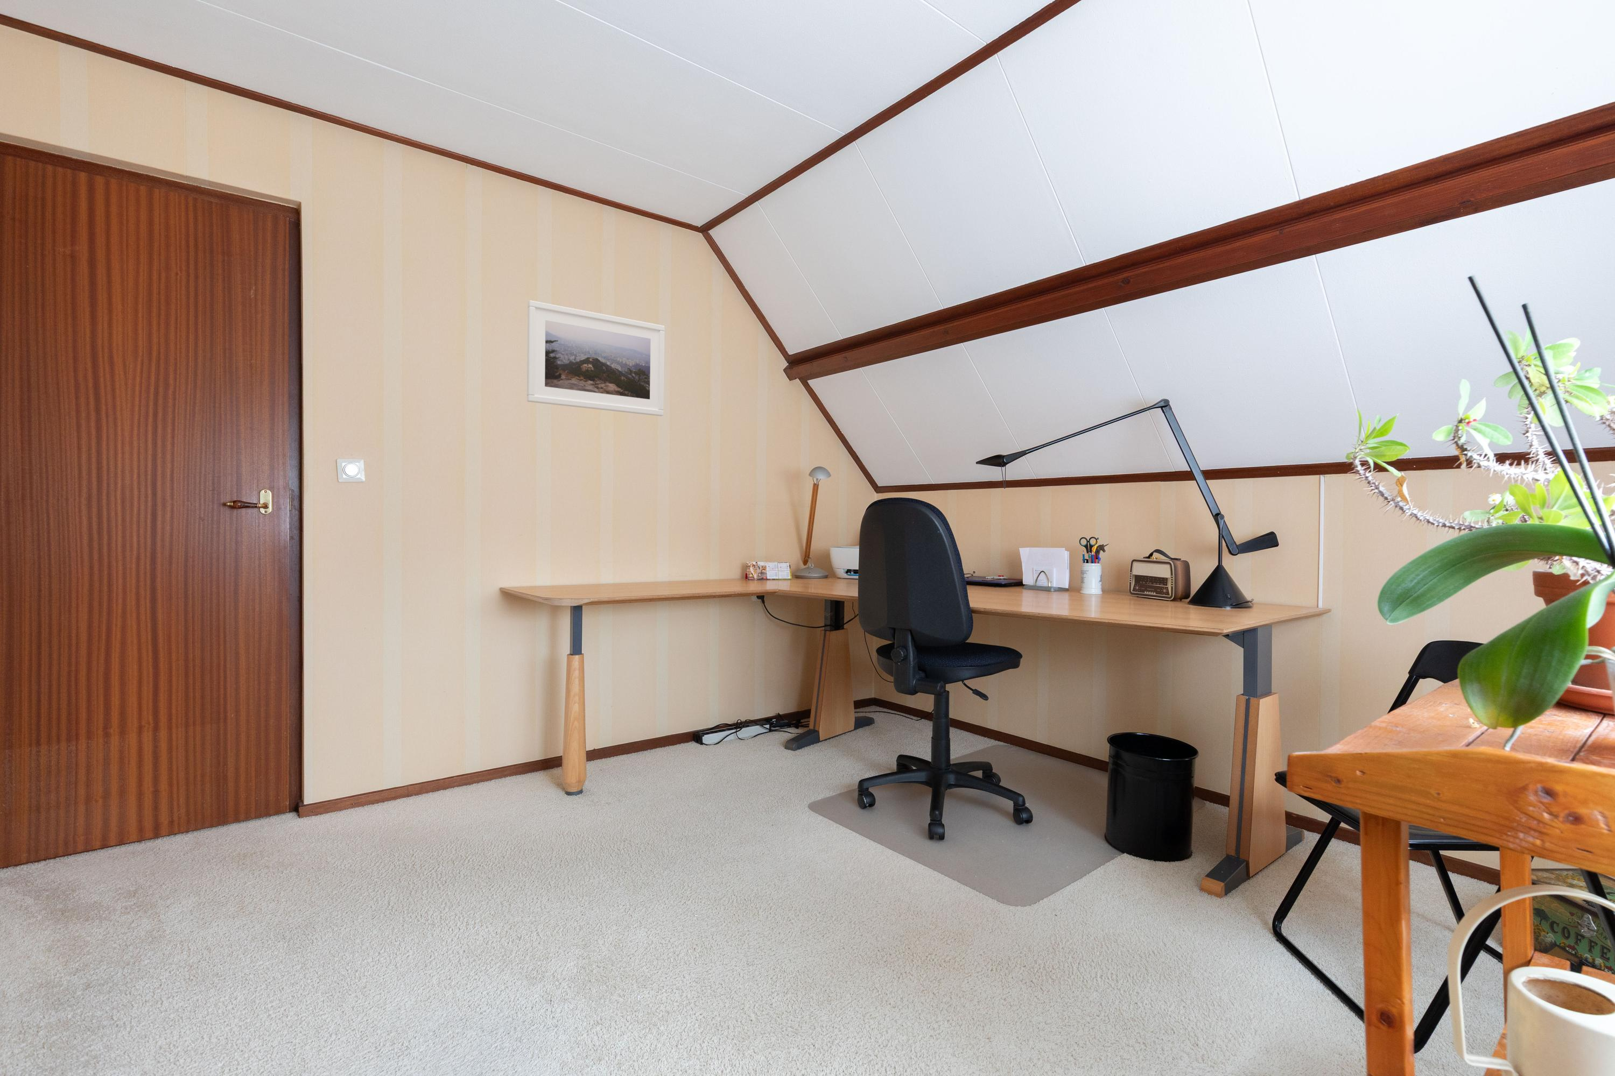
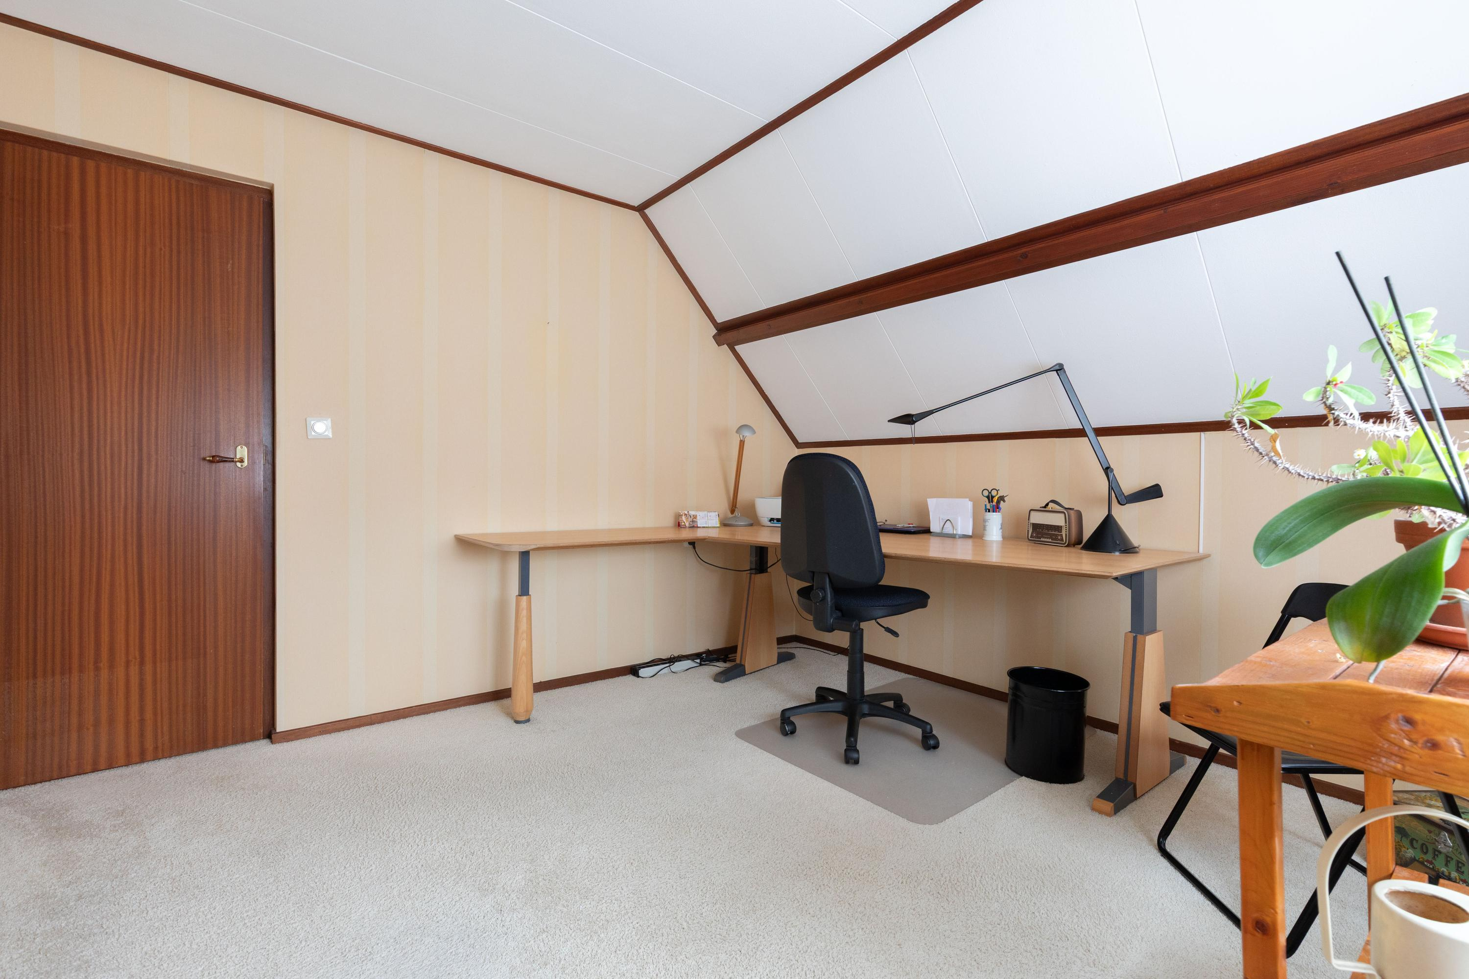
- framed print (600, 361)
